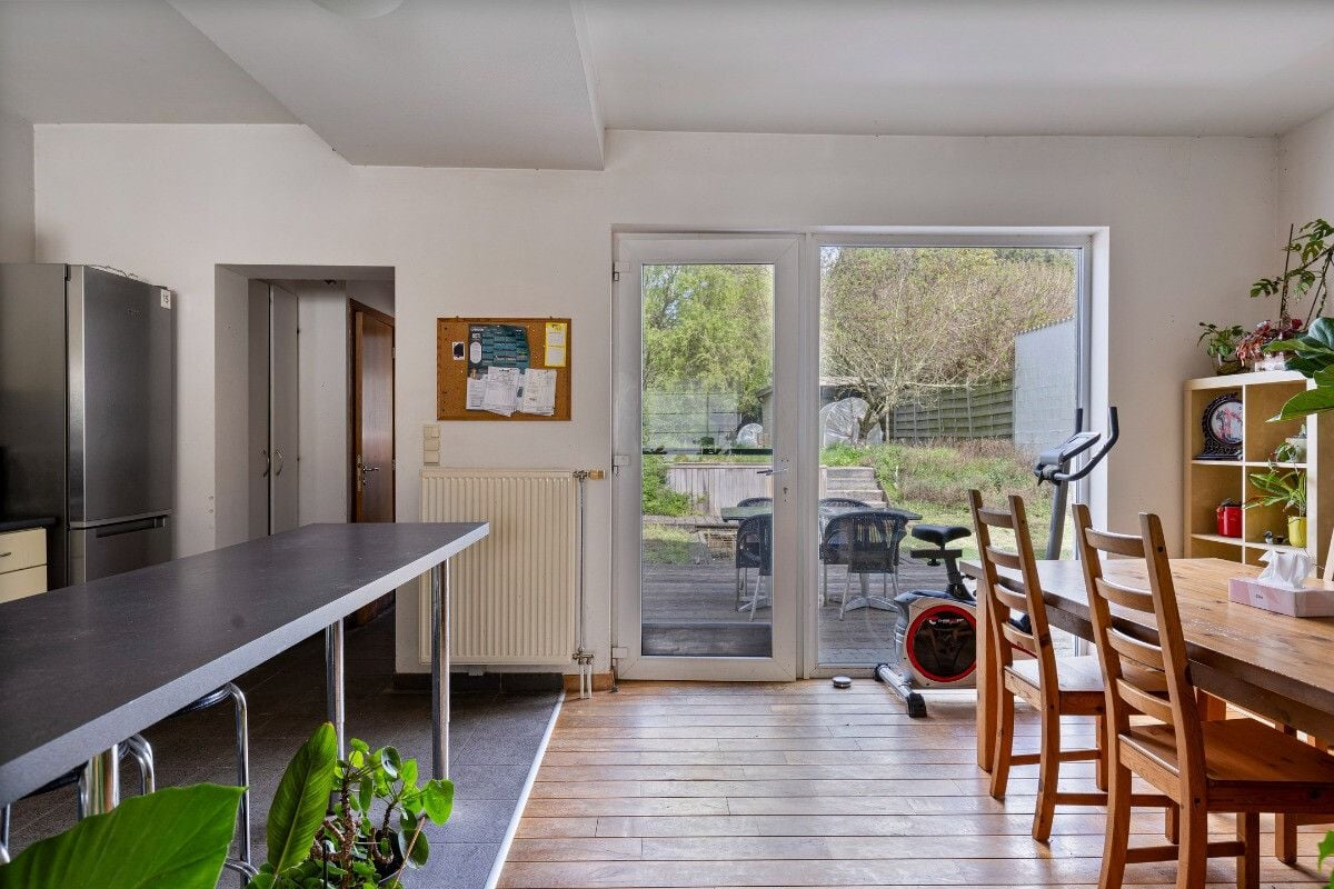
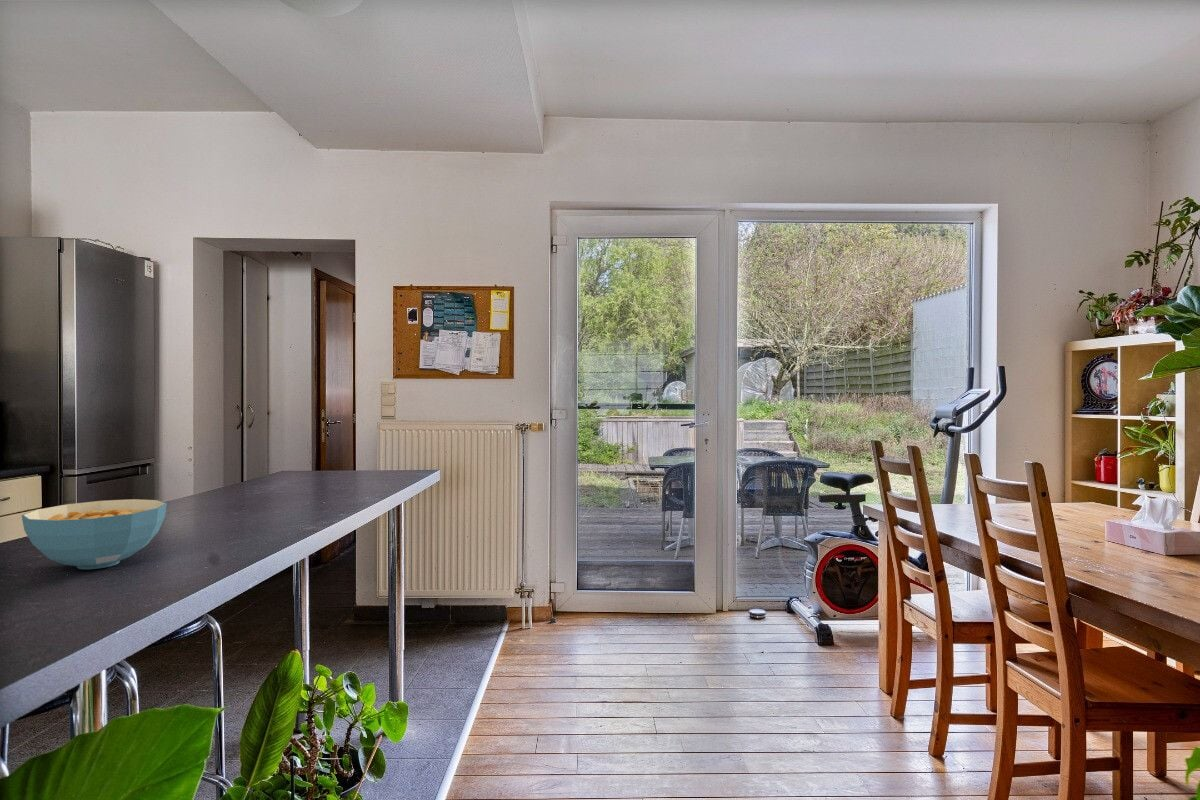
+ cereal bowl (98, 536)
